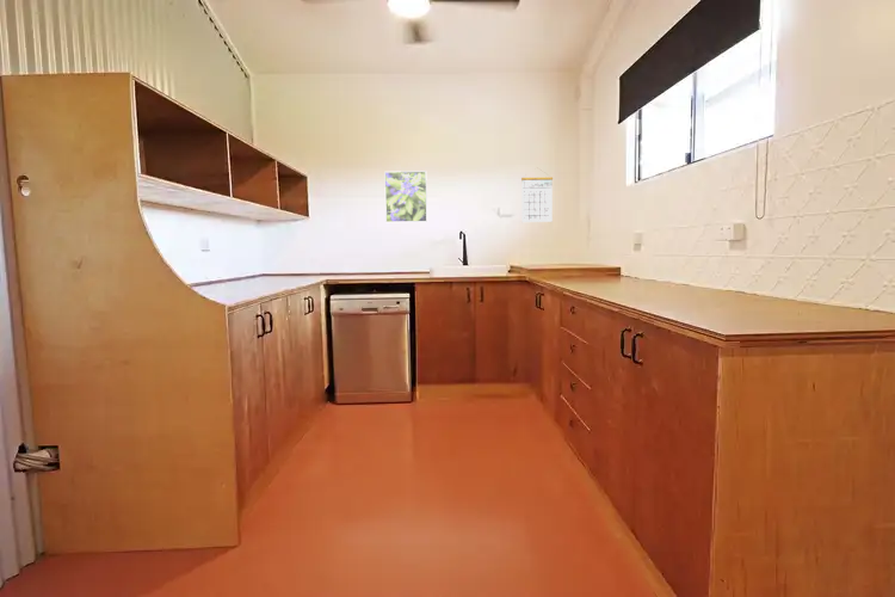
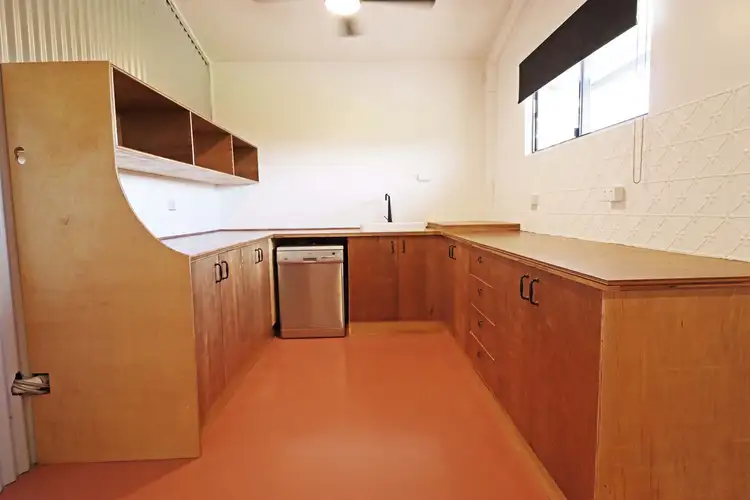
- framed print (406, 196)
- calendar (537, 193)
